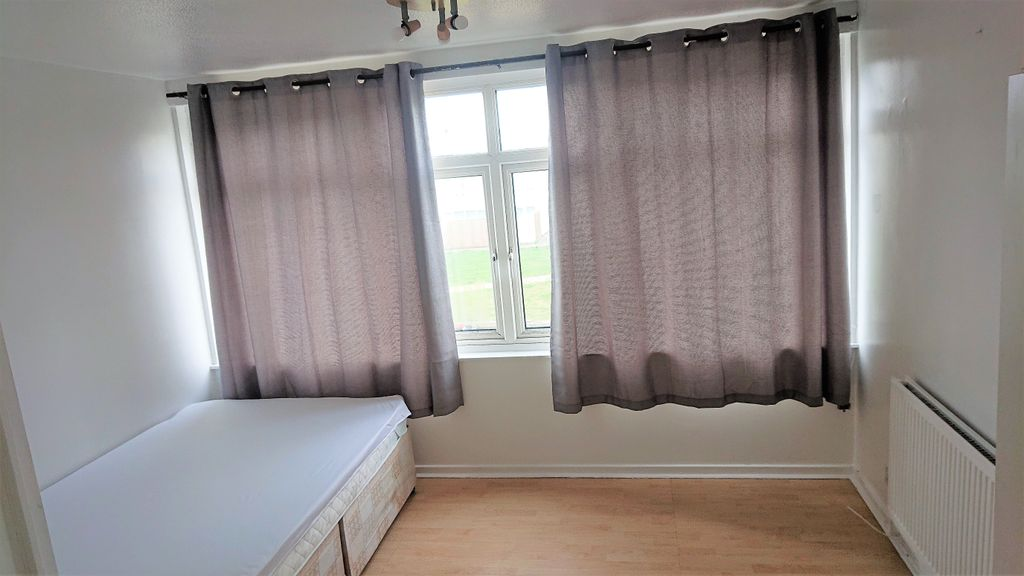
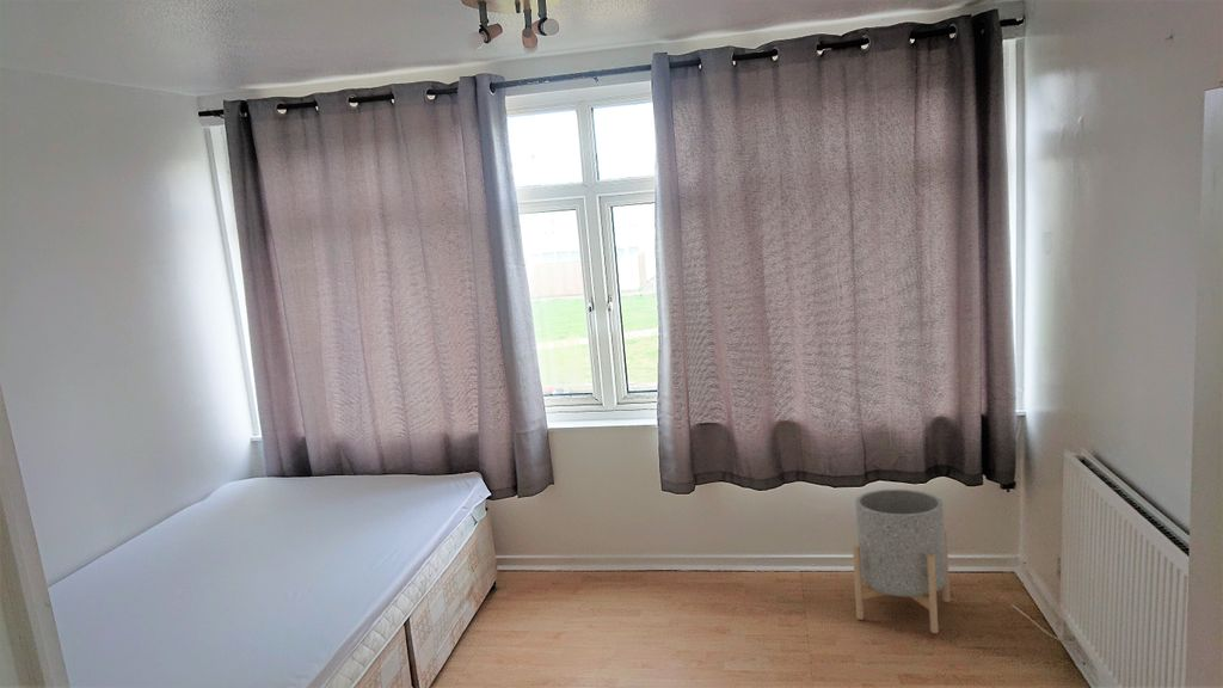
+ planter (901, 555)
